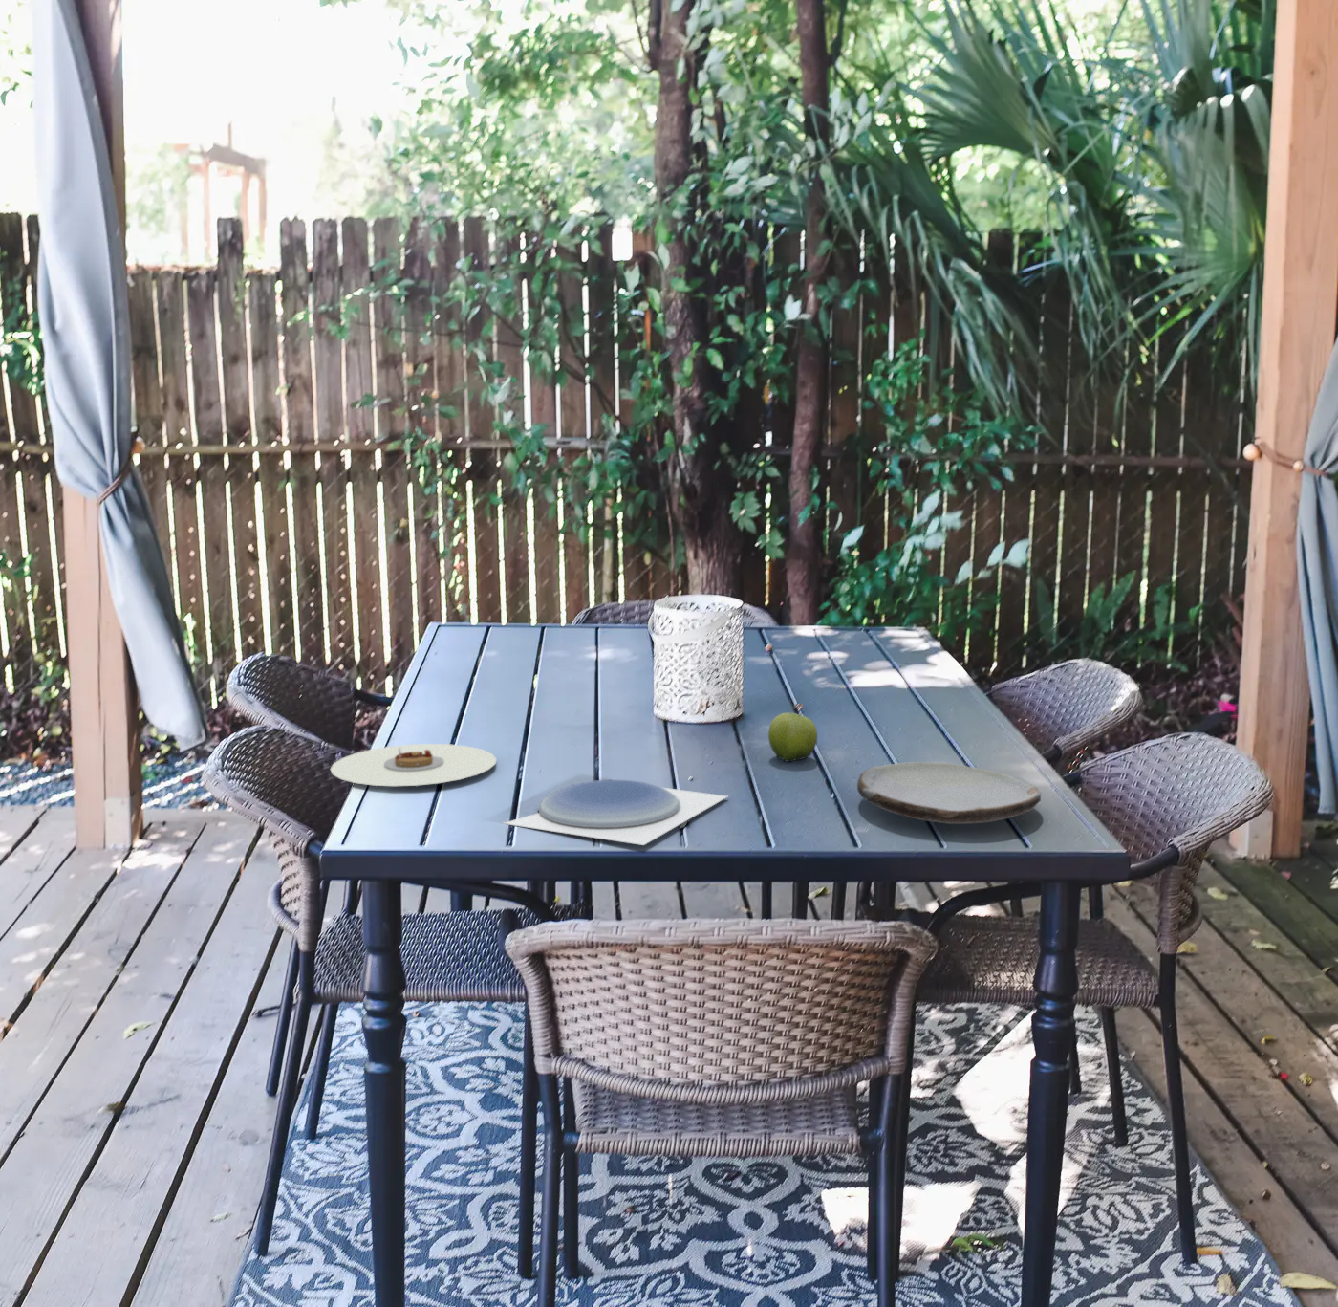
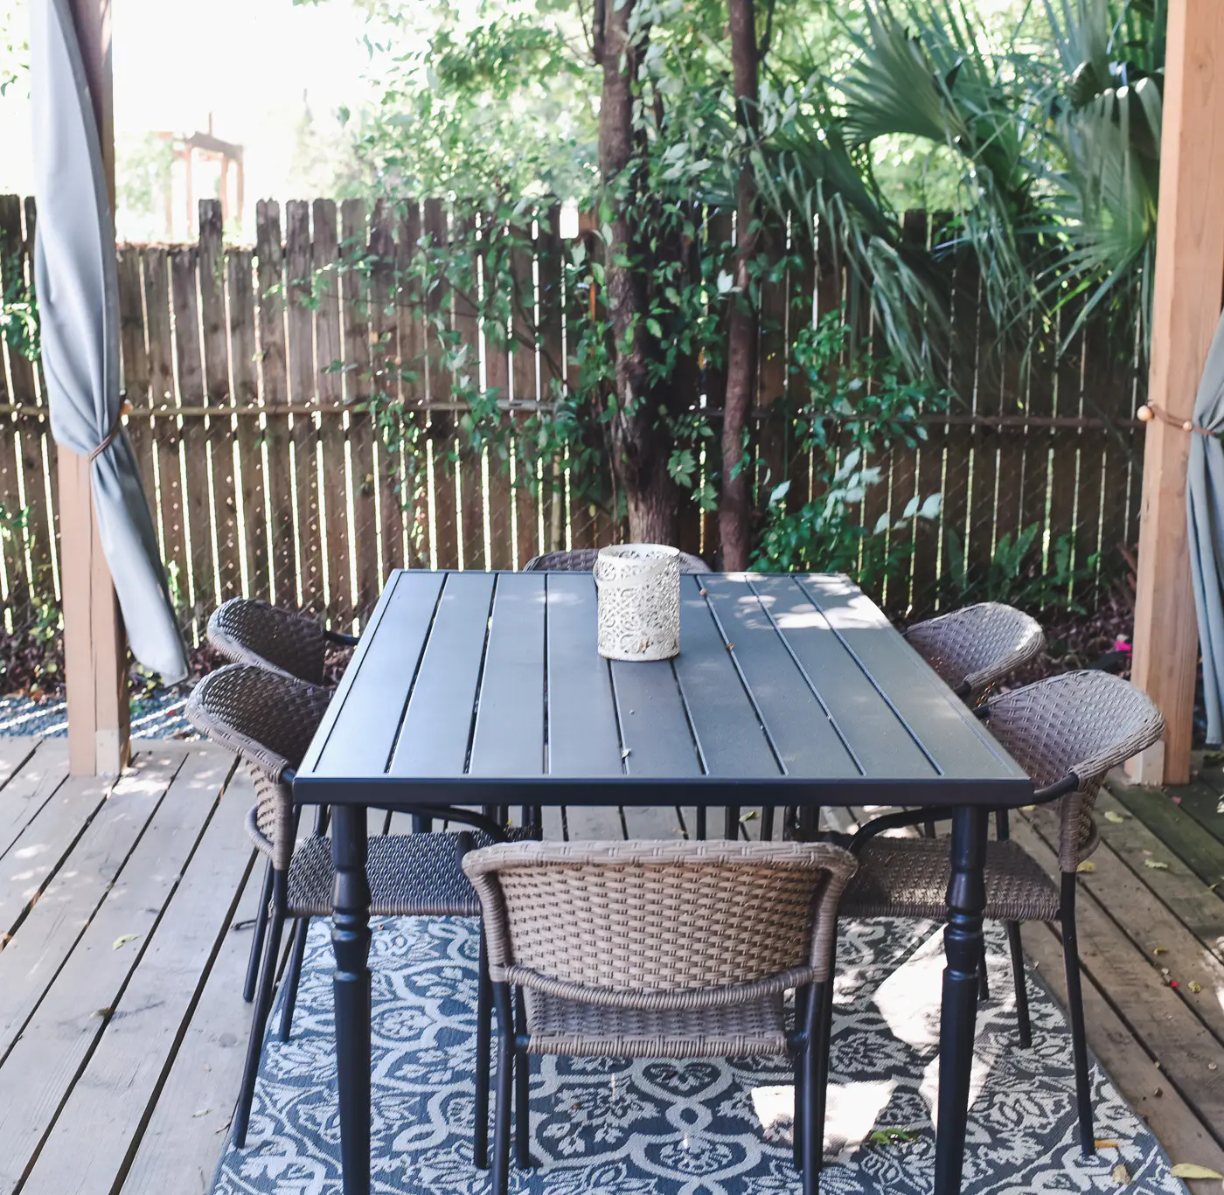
- plate (413, 756)
- fruit (792, 735)
- plate (948, 794)
- plate (609, 798)
